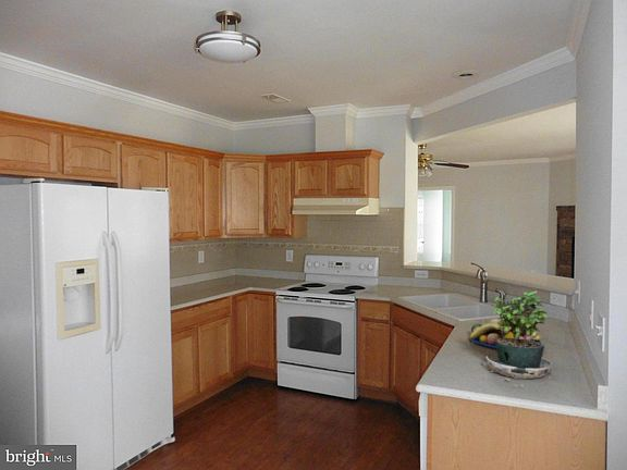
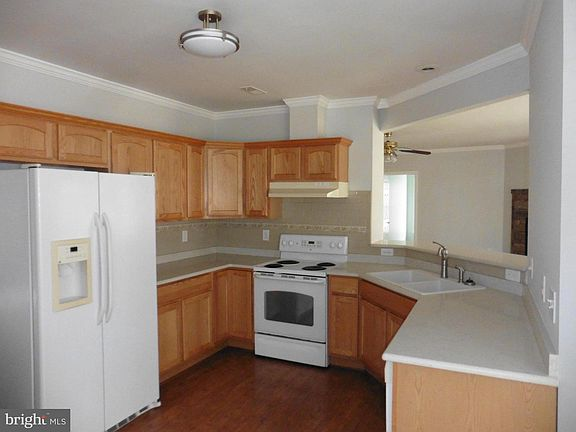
- potted plant (520, 331)
- fruit bowl (504, 329)
